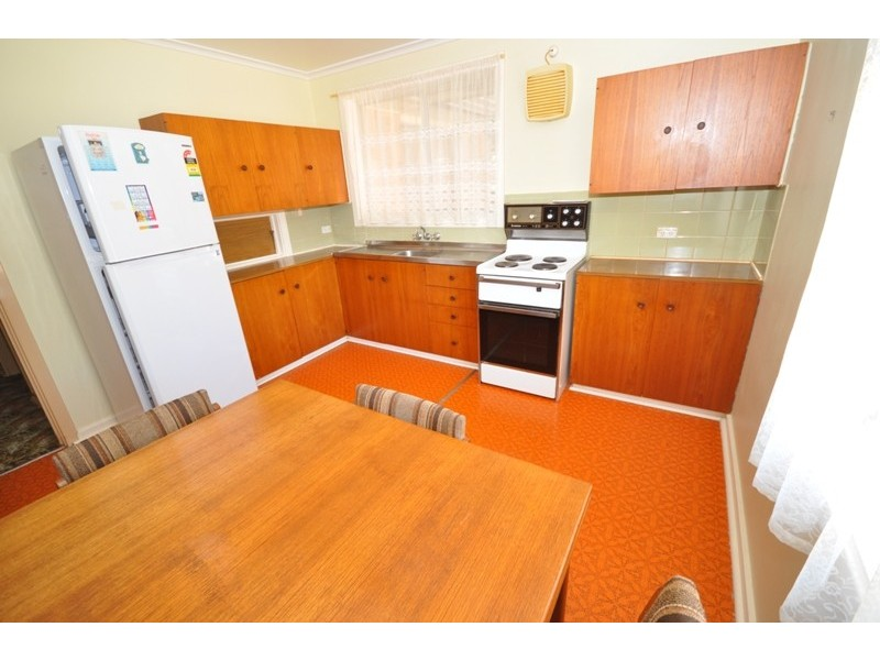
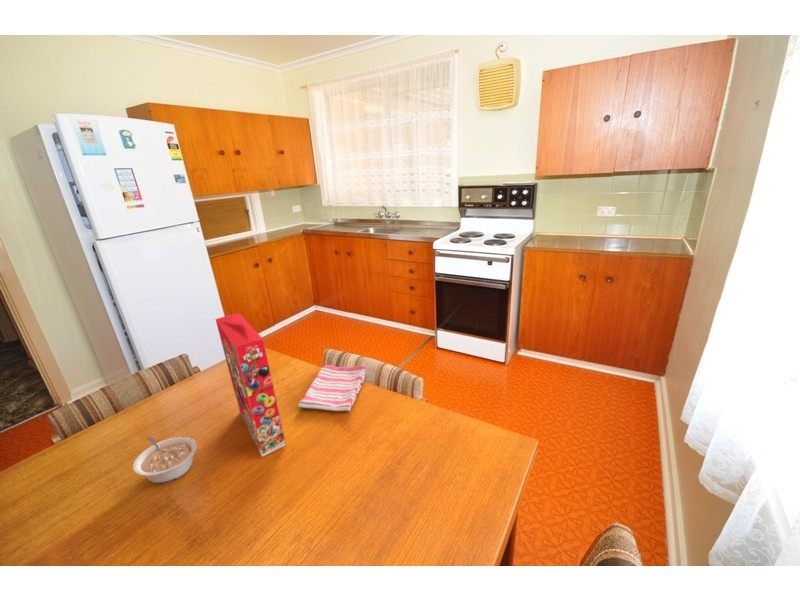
+ cereal box (250, 380)
+ legume (165, 460)
+ dish towel (334, 385)
